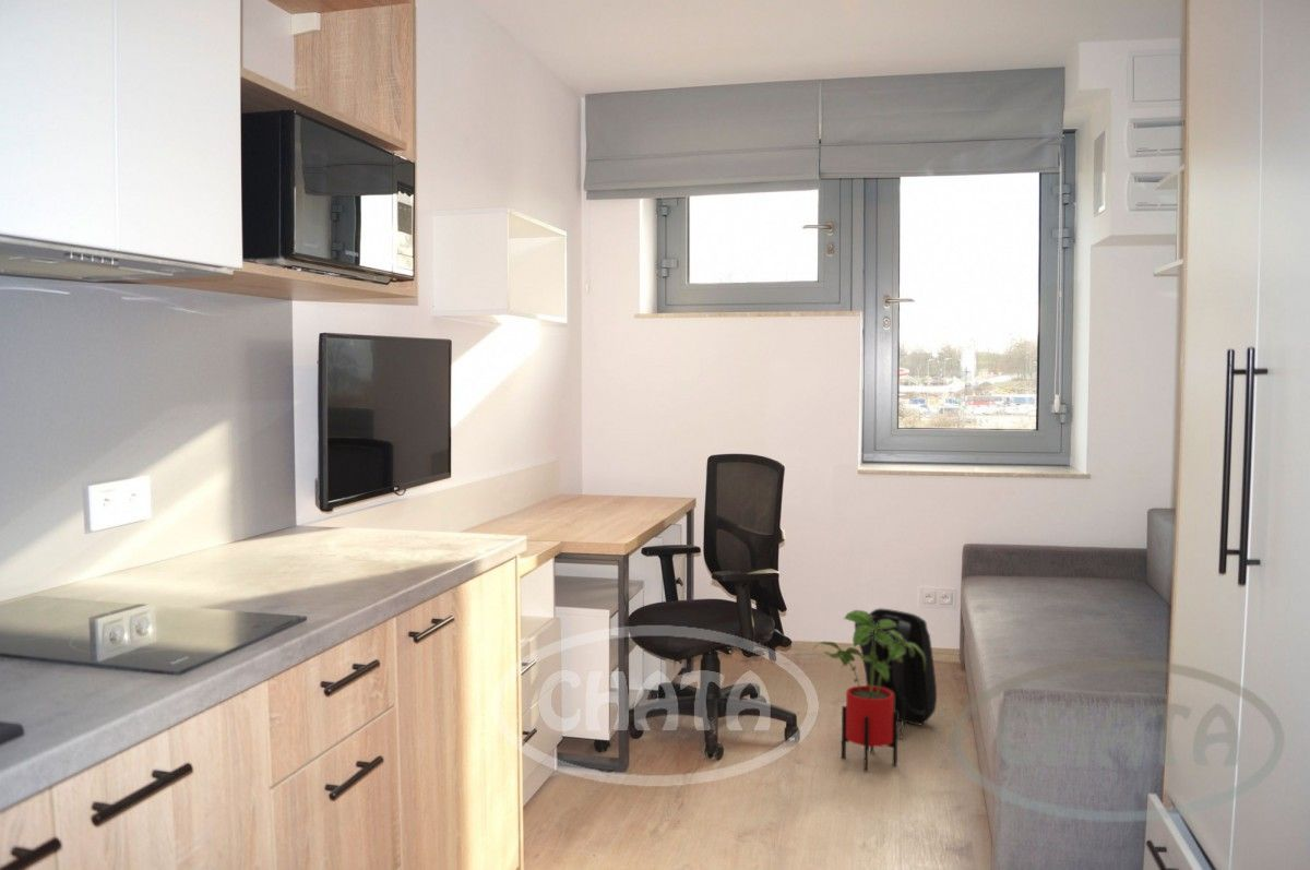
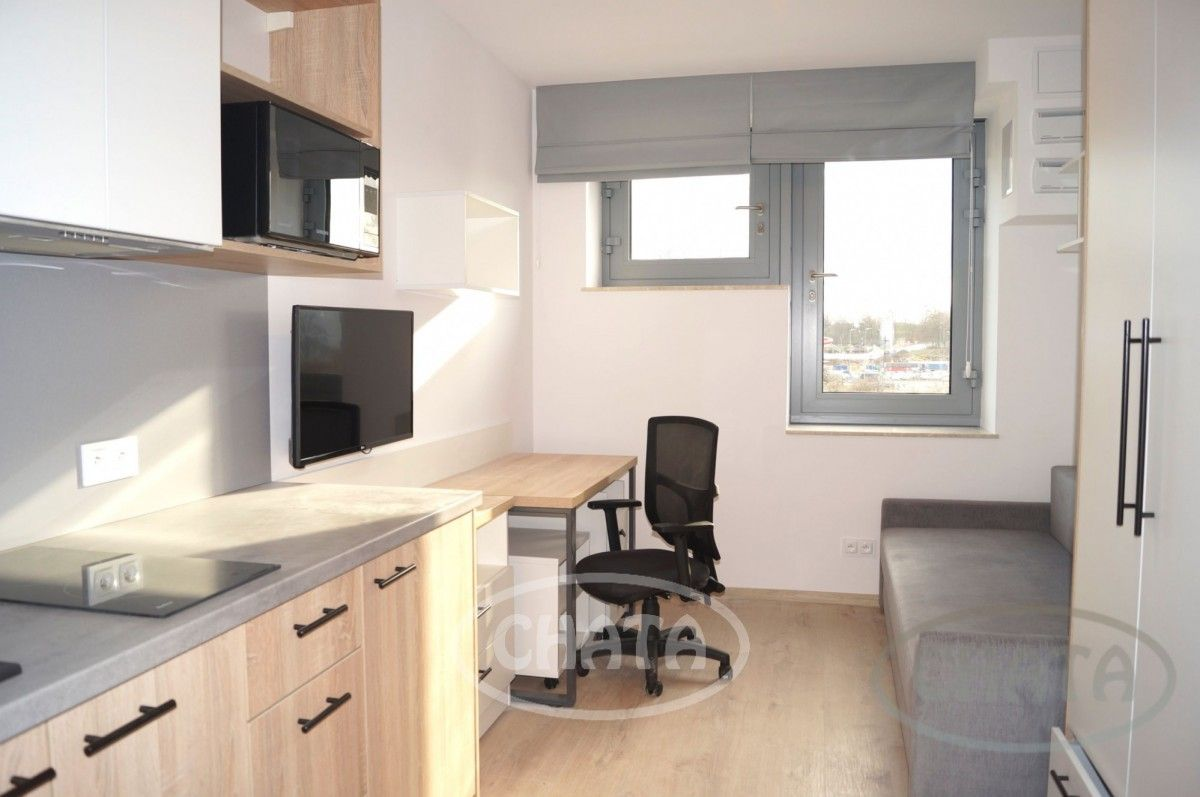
- backpack (895, 666)
- house plant (866, 686)
